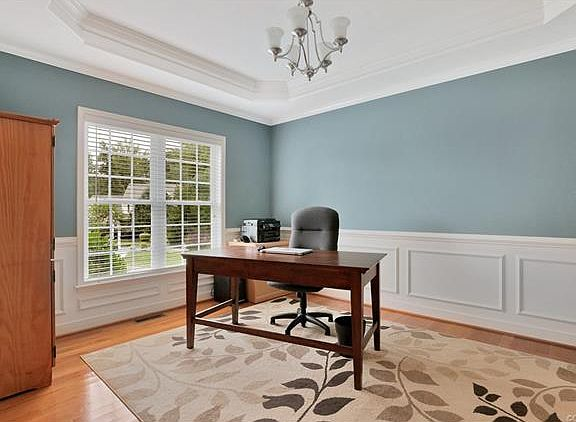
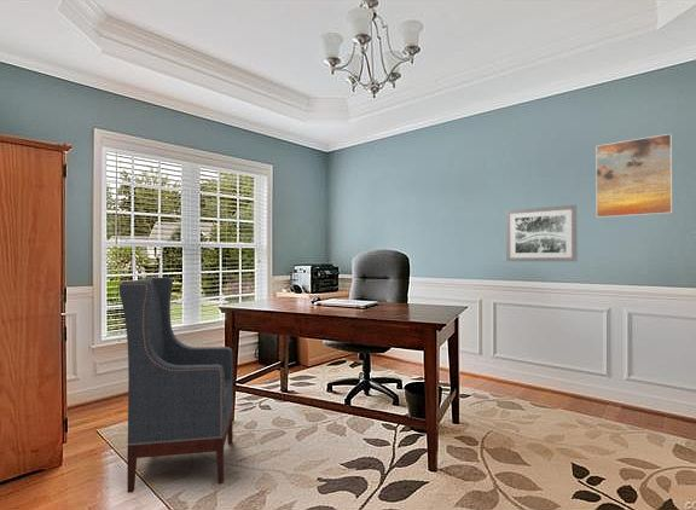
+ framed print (632, 178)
+ wall art (539, 234)
+ armchair (182, 371)
